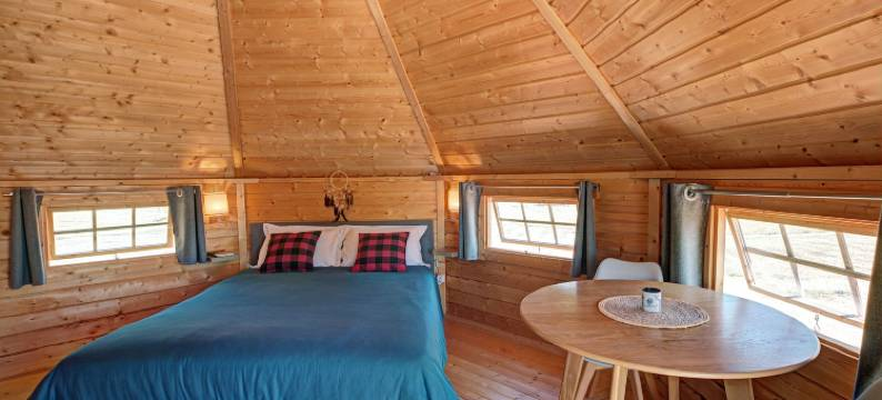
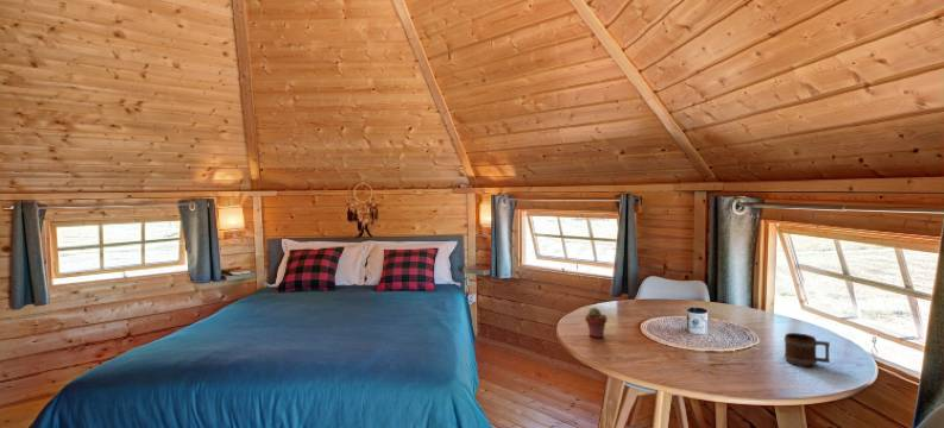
+ mug (806, 350)
+ potted succulent (596, 321)
